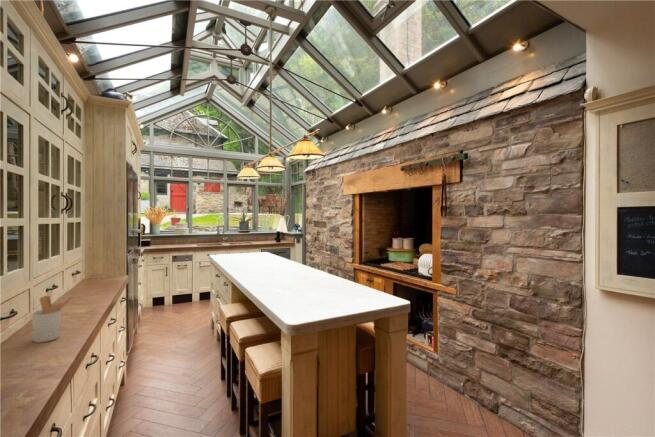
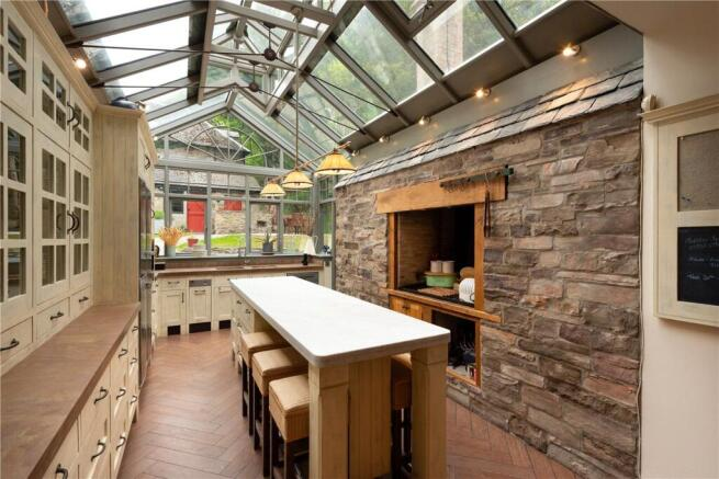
- utensil holder (54, 316)
